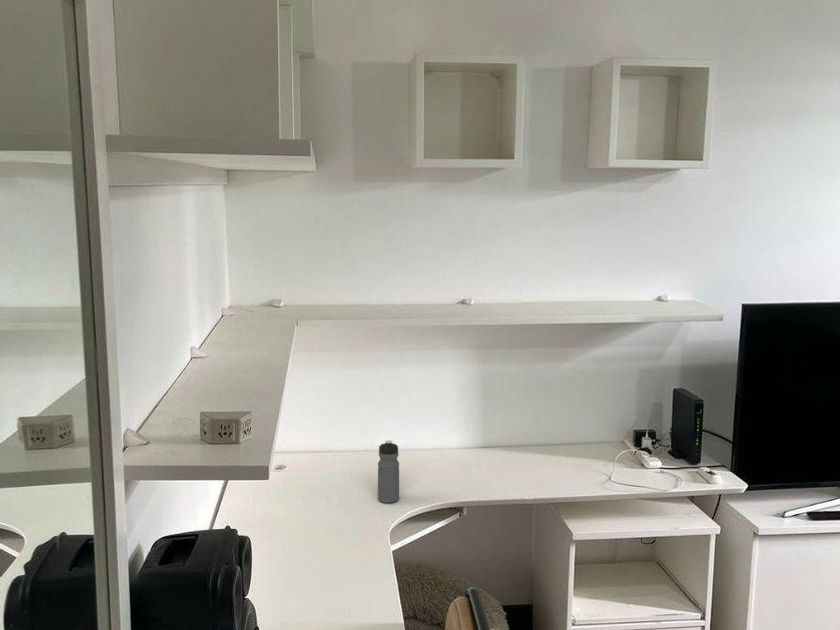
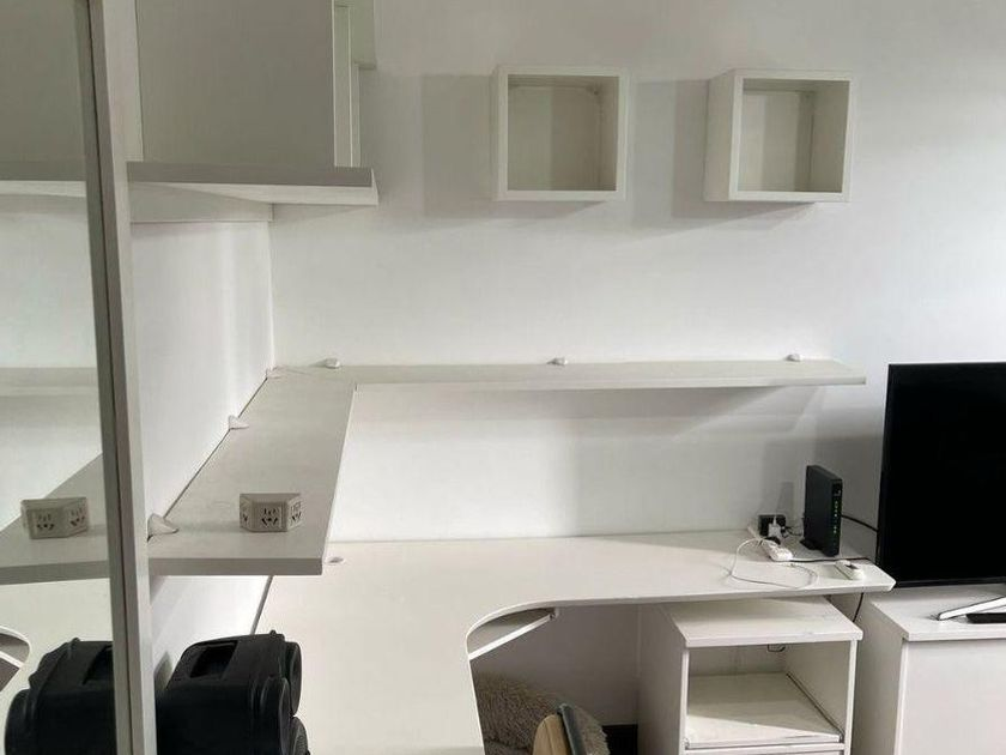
- water bottle (388, 470)
